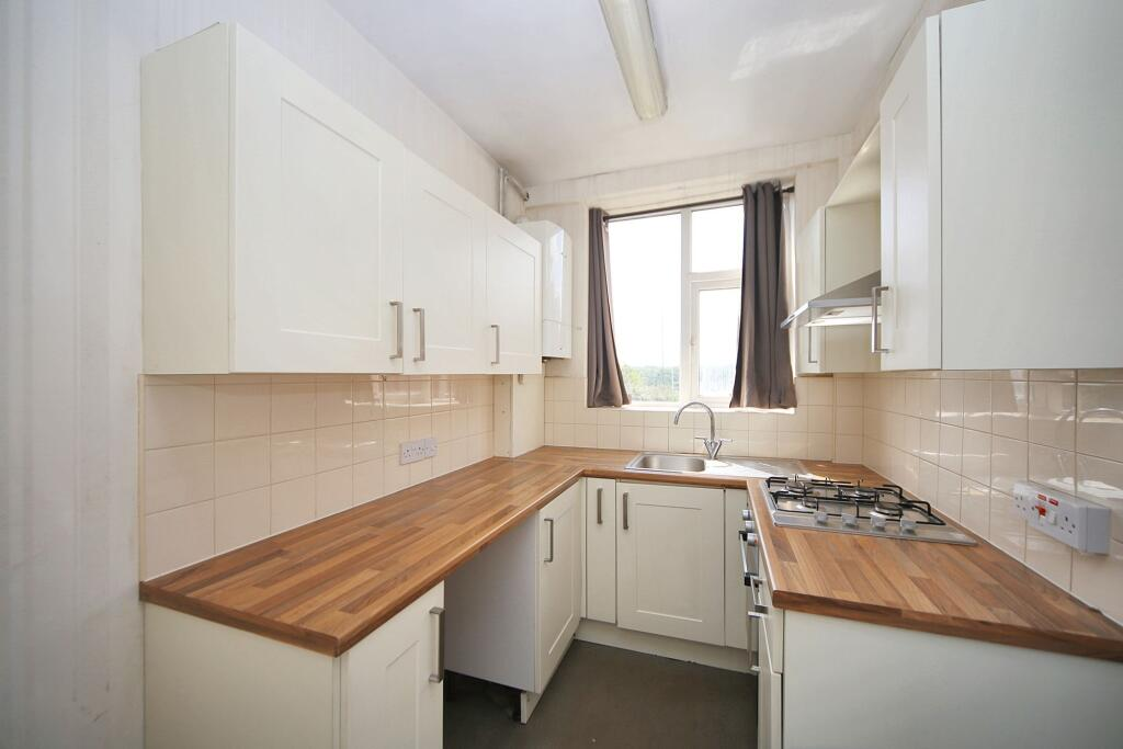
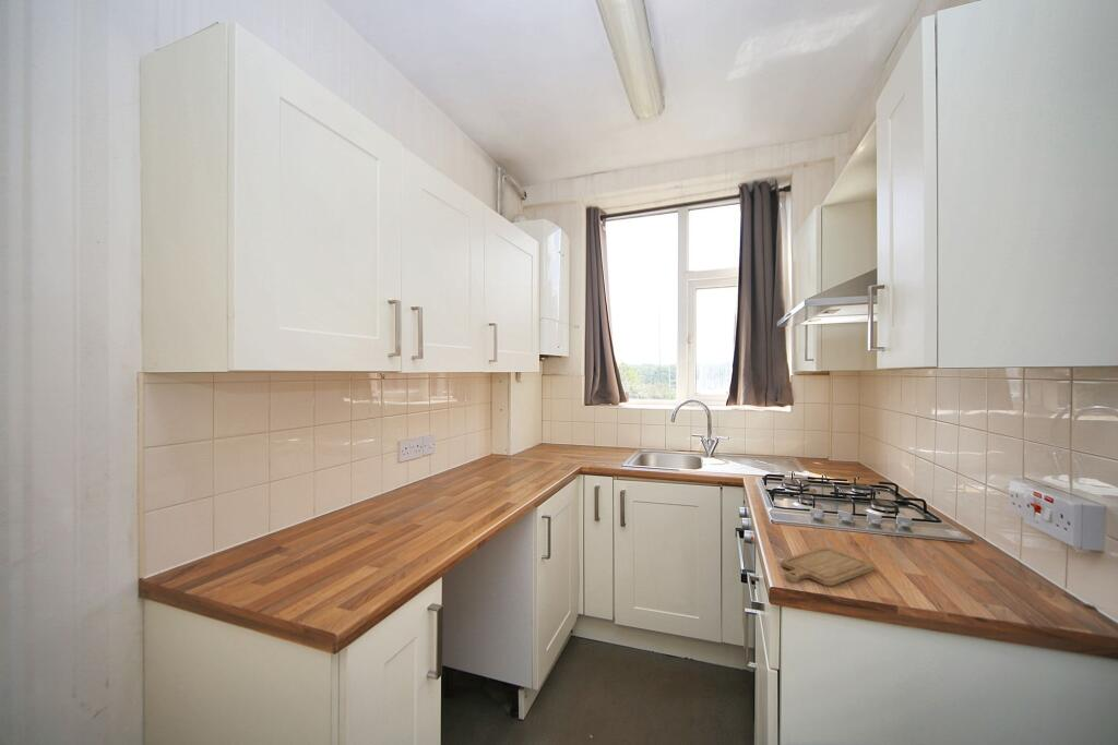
+ chopping board (820, 566)
